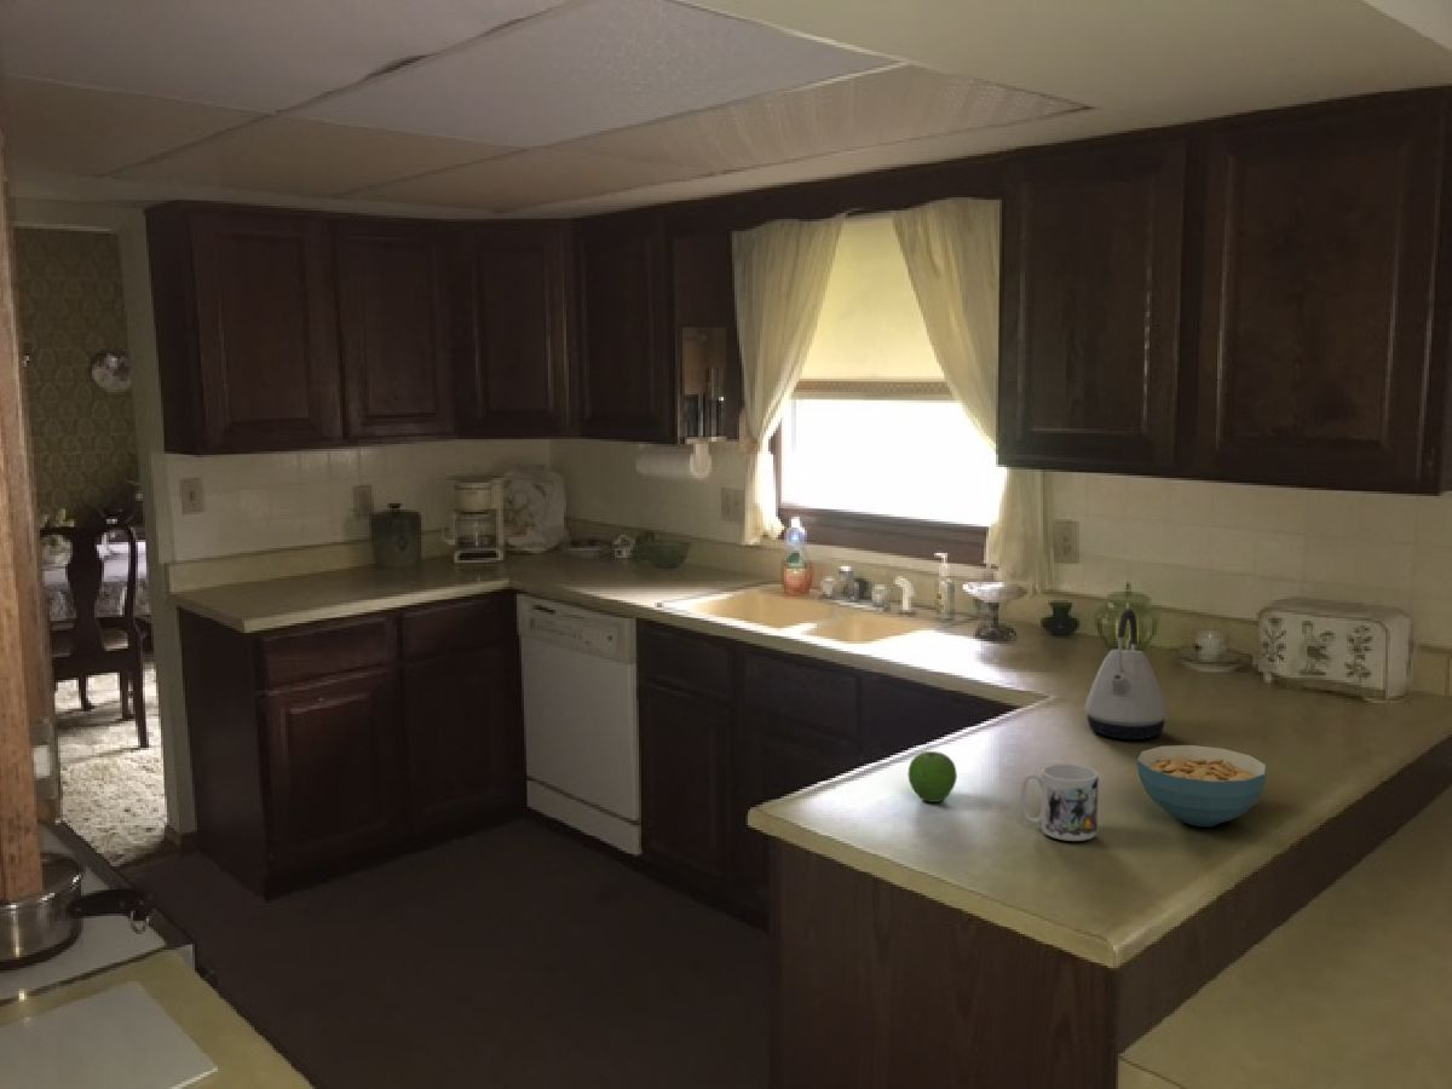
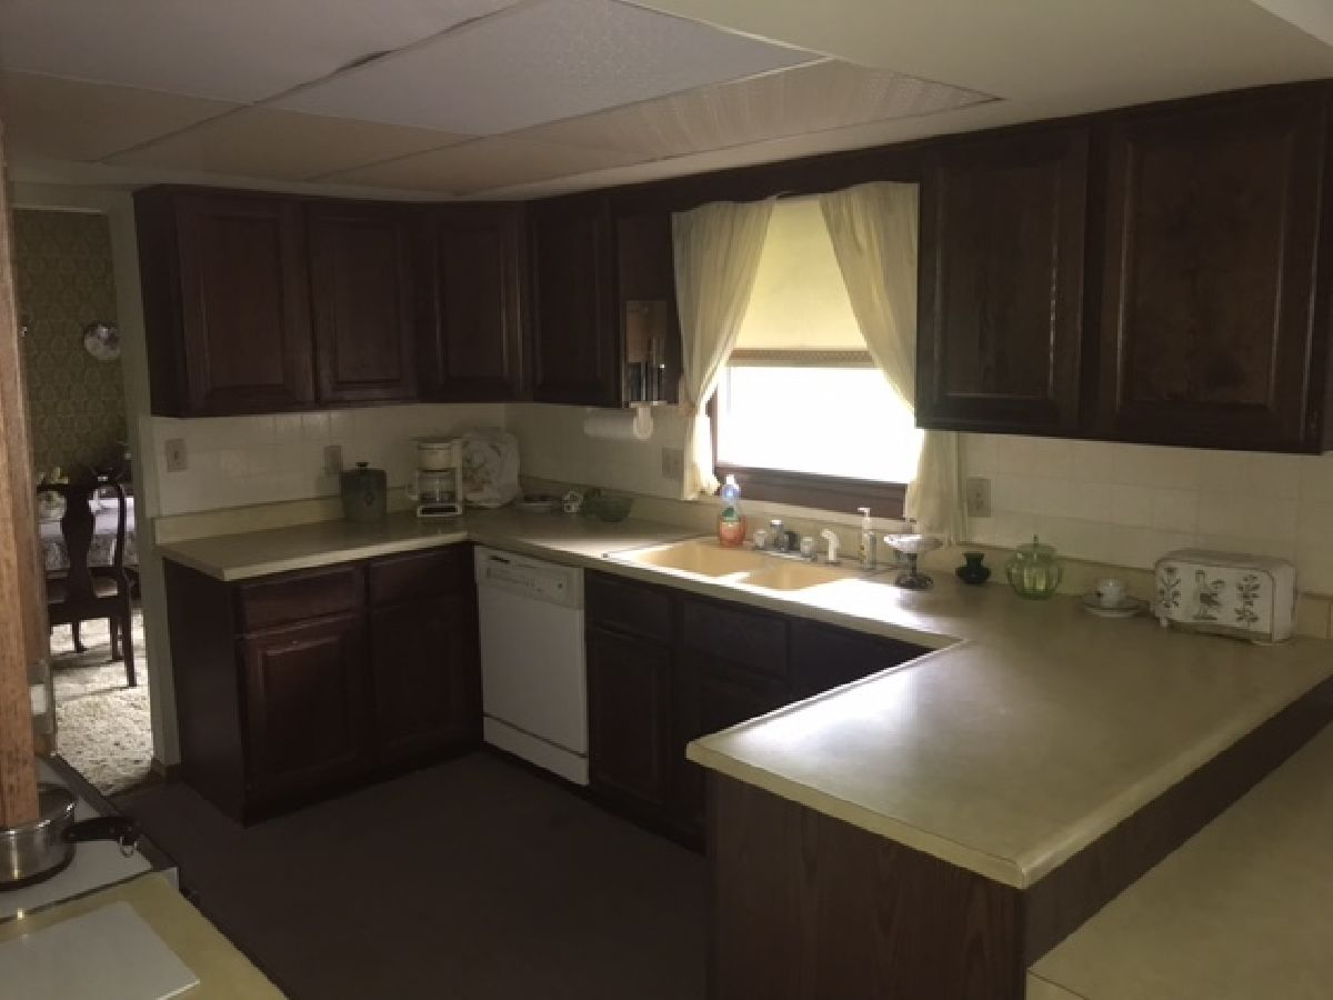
- kettle (1125, 670)
- mug (1058, 801)
- cereal bowl (1200, 791)
- fruit (932, 777)
